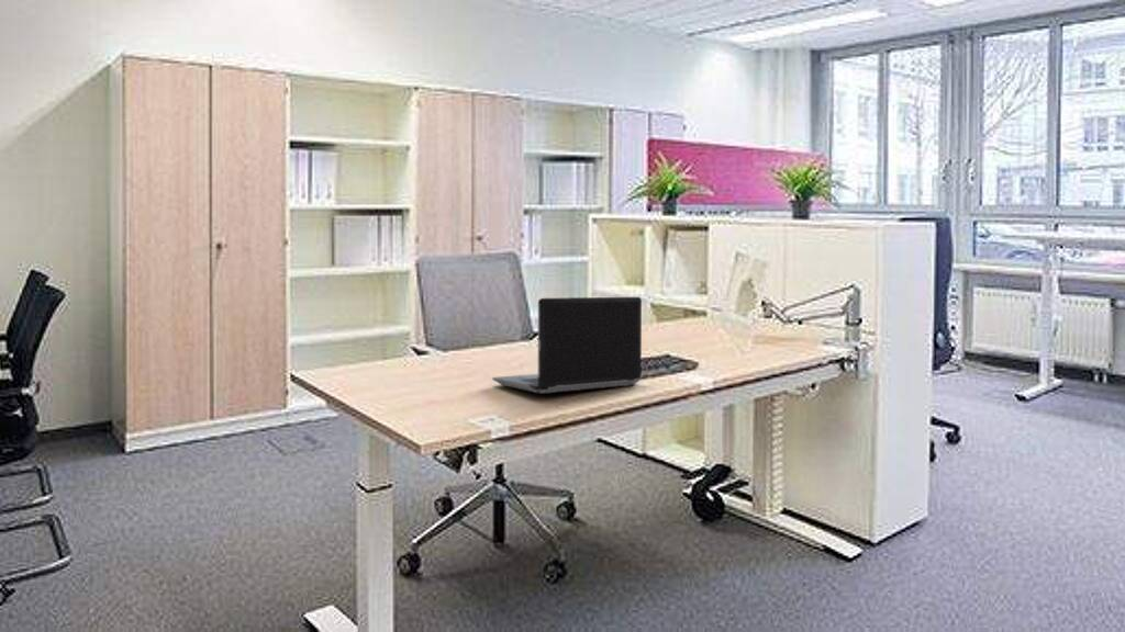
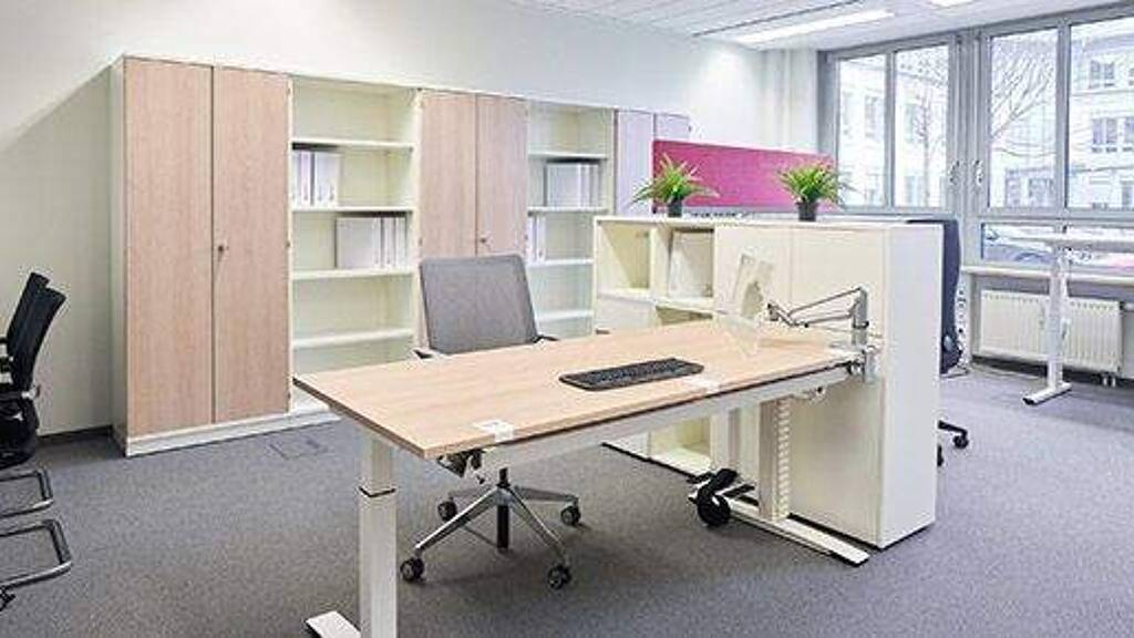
- laptop computer (566, 340)
